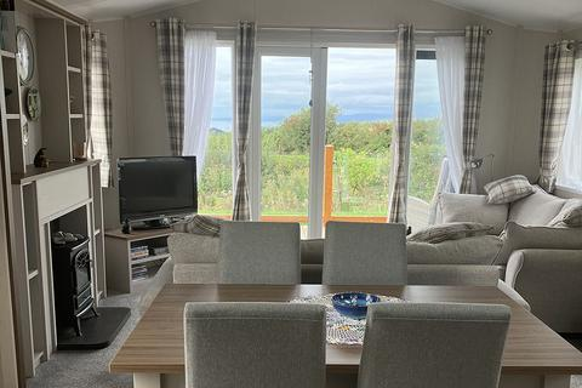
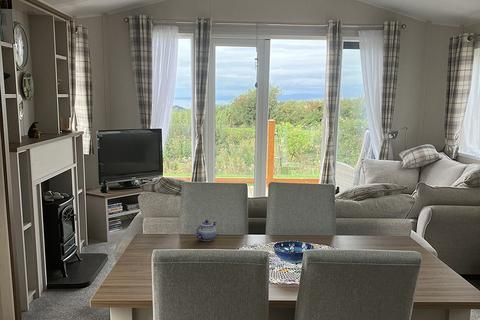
+ teapot (206, 229)
